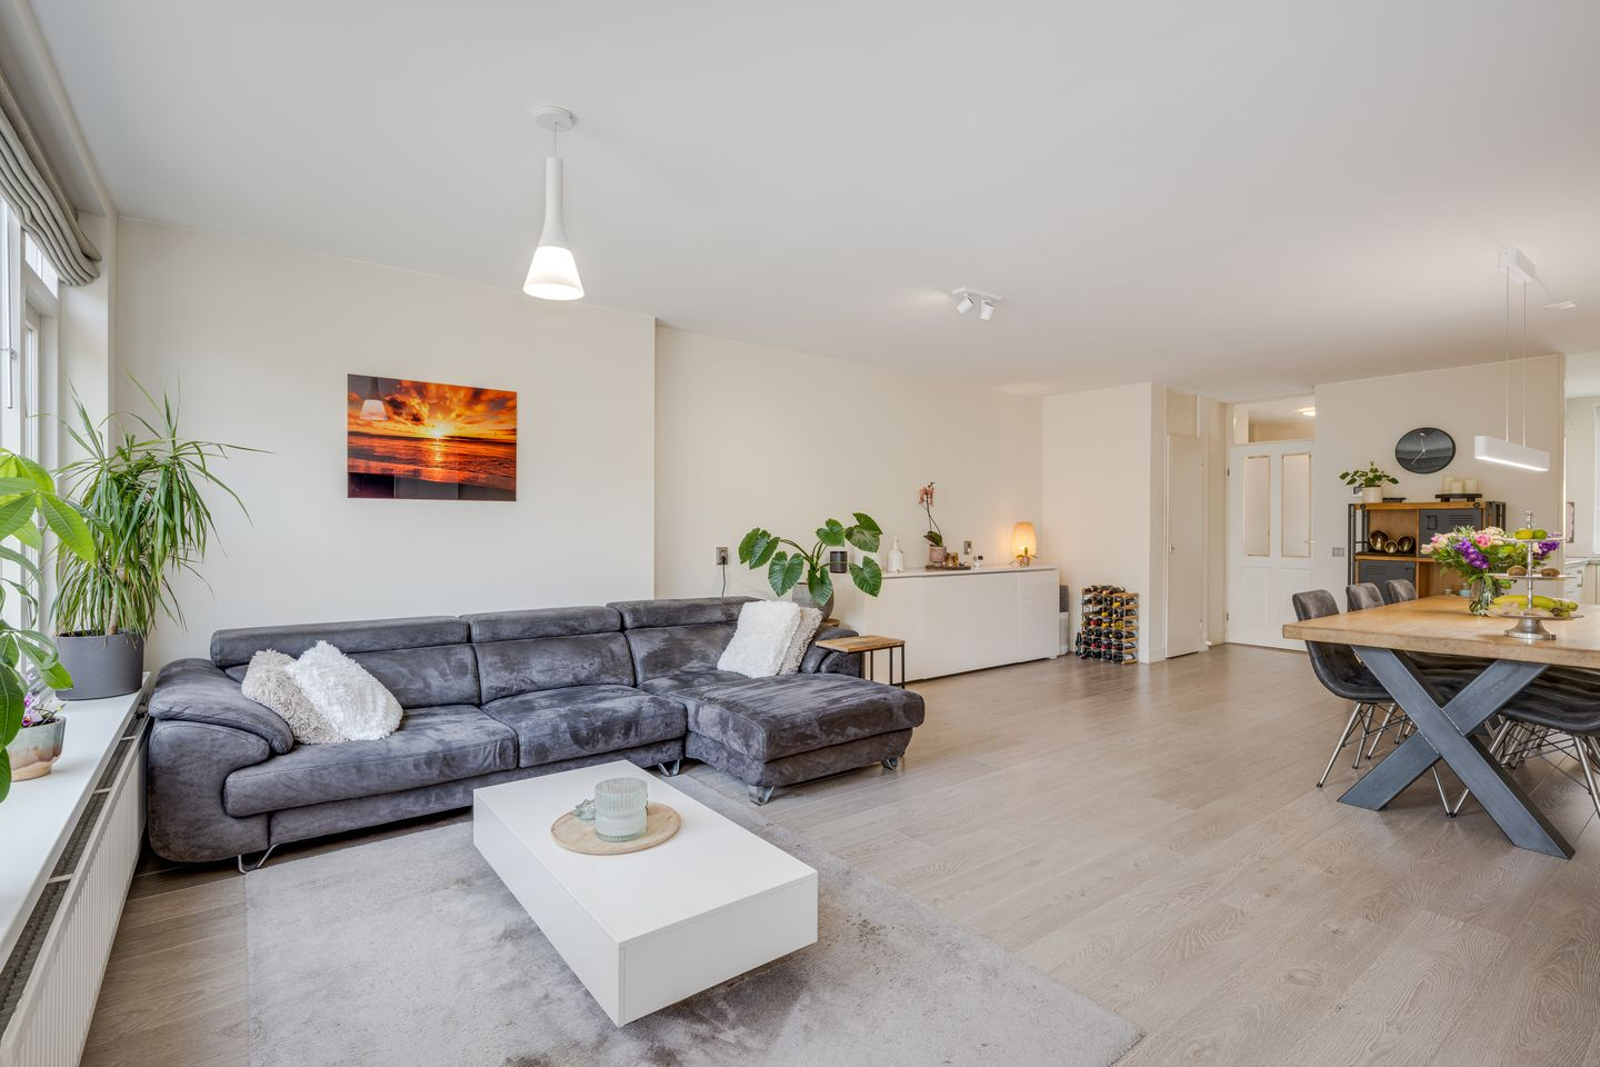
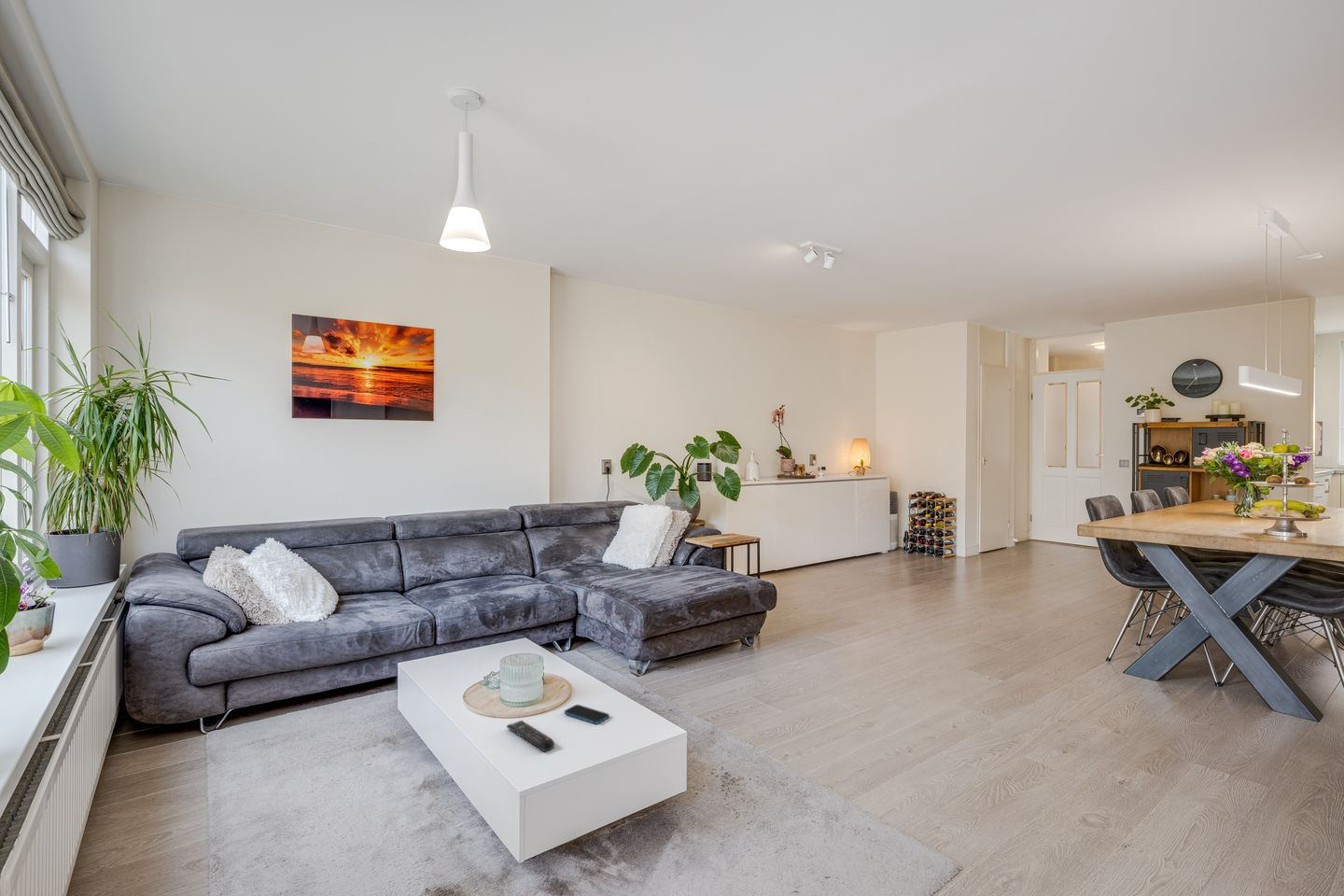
+ smartphone (586, 713)
+ remote control (529, 735)
